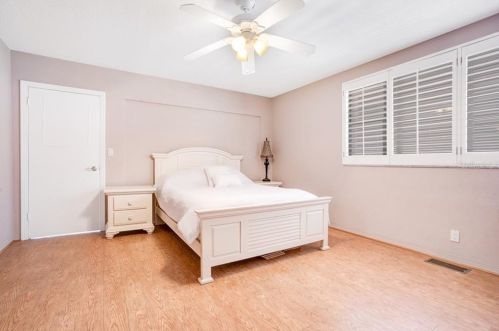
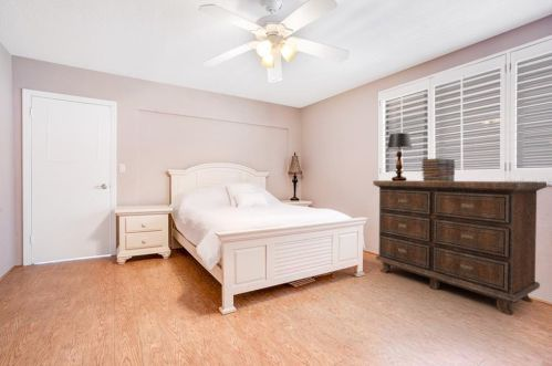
+ dresser (446, 232)
+ table lamp (398, 157)
+ book stack (437, 169)
